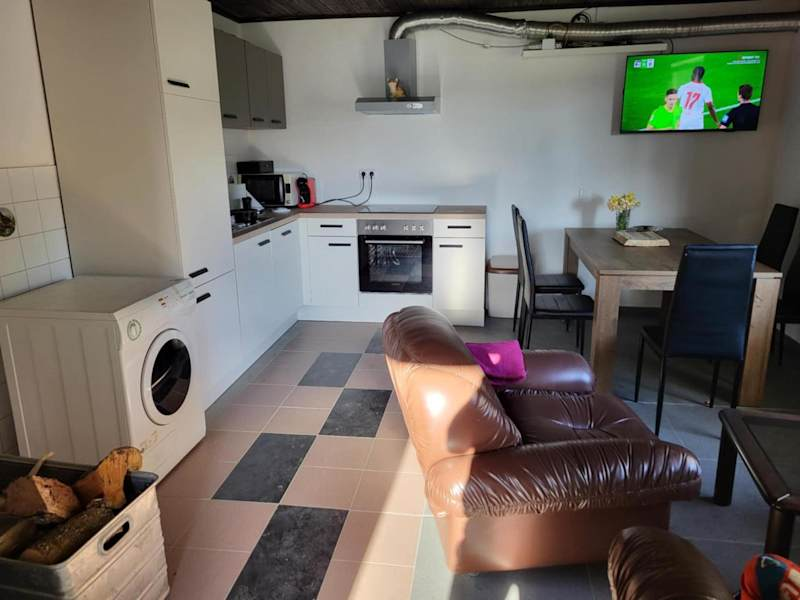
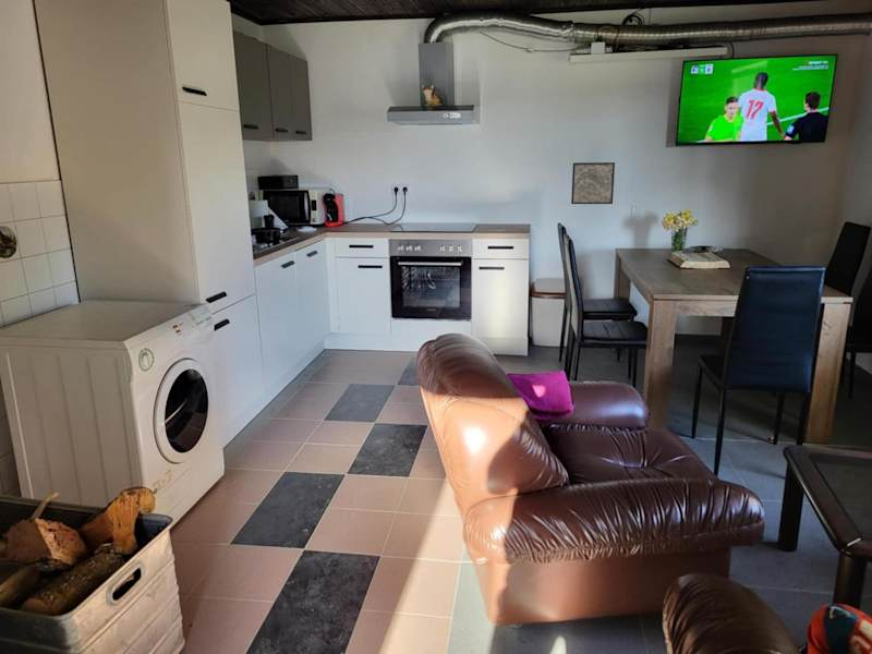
+ wall art (592, 183)
